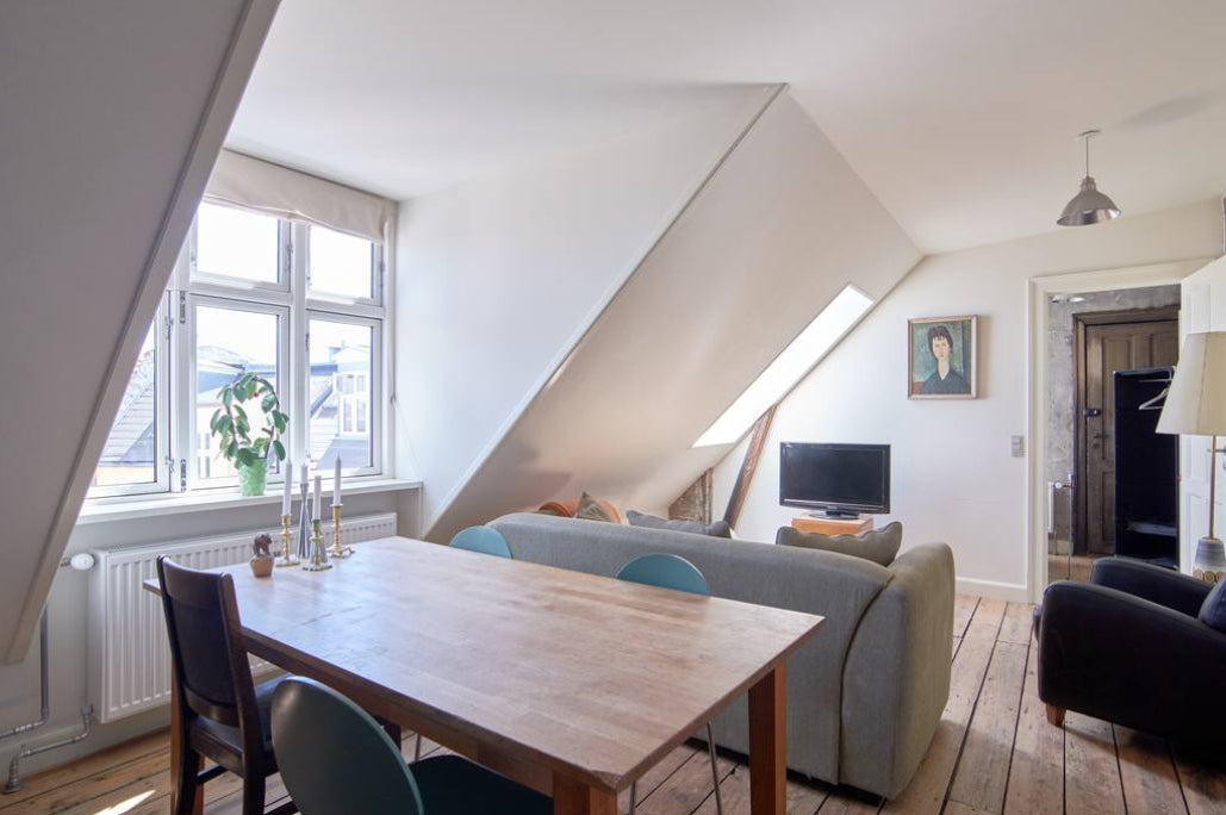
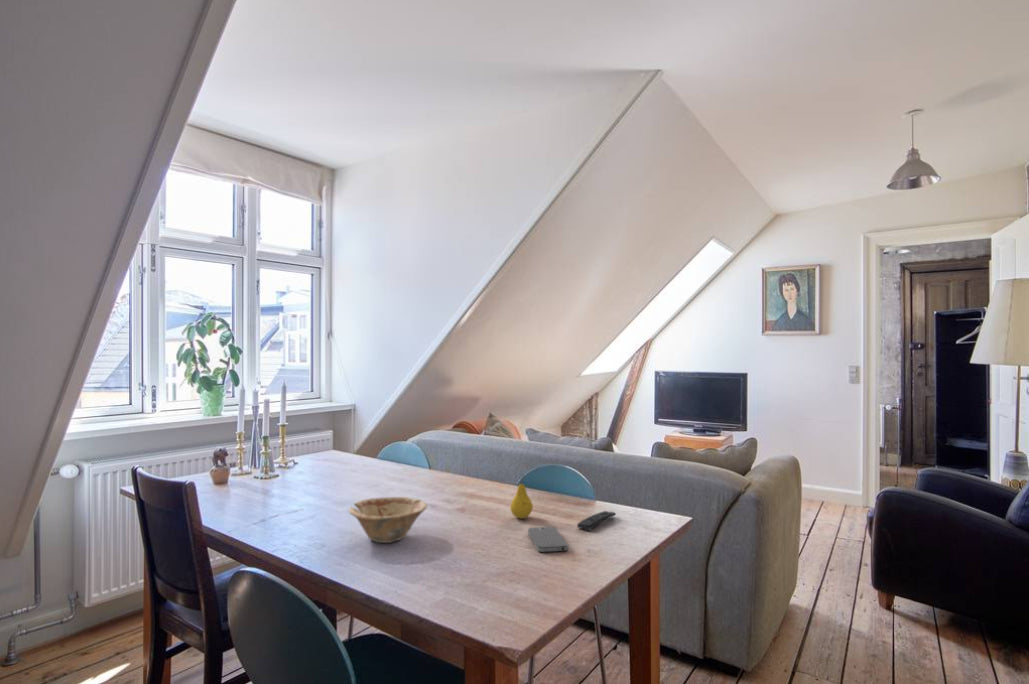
+ fruit (521, 496)
+ dish (388, 521)
+ smartphone (547, 538)
+ remote control (598, 518)
